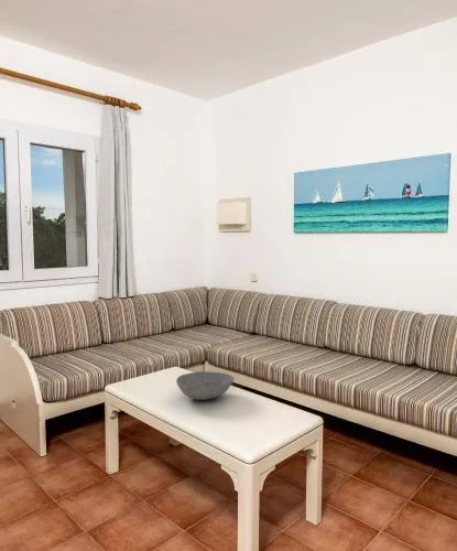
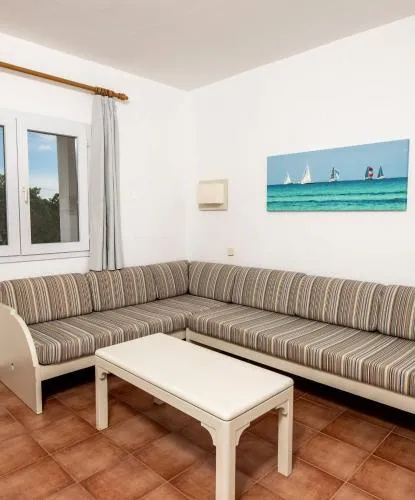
- bowl (205, 387)
